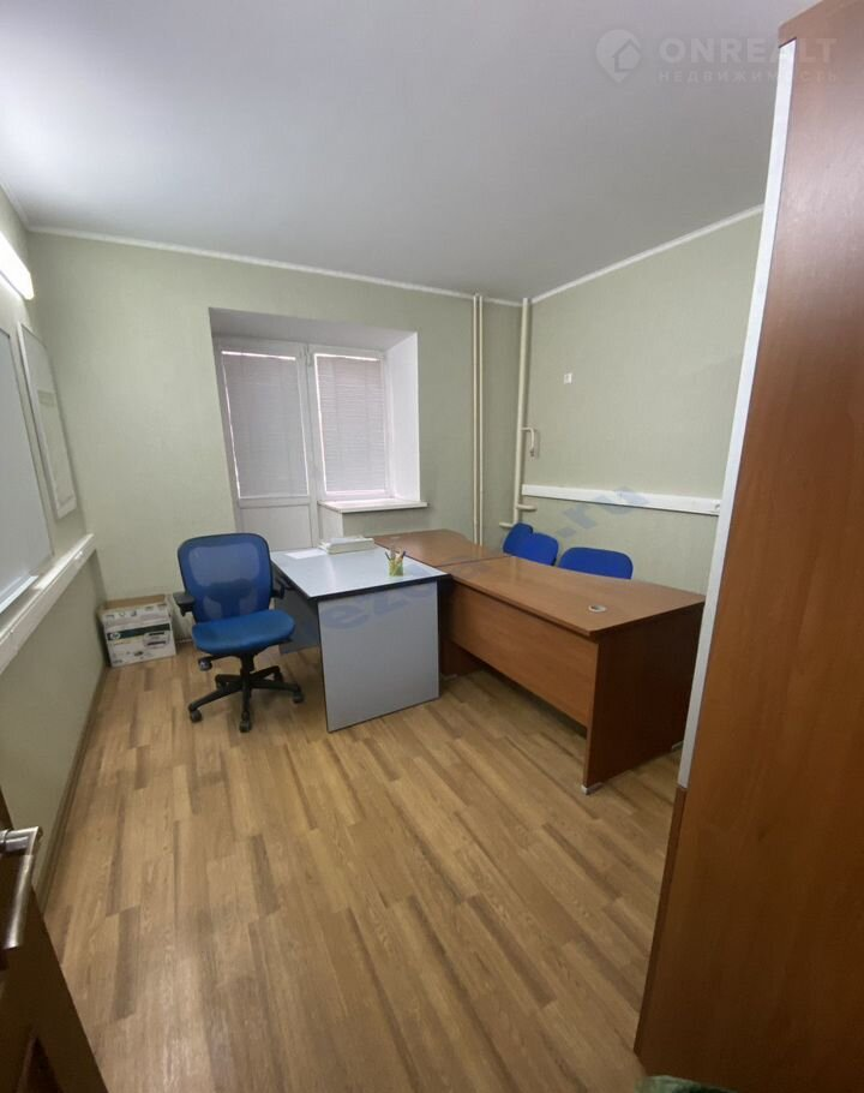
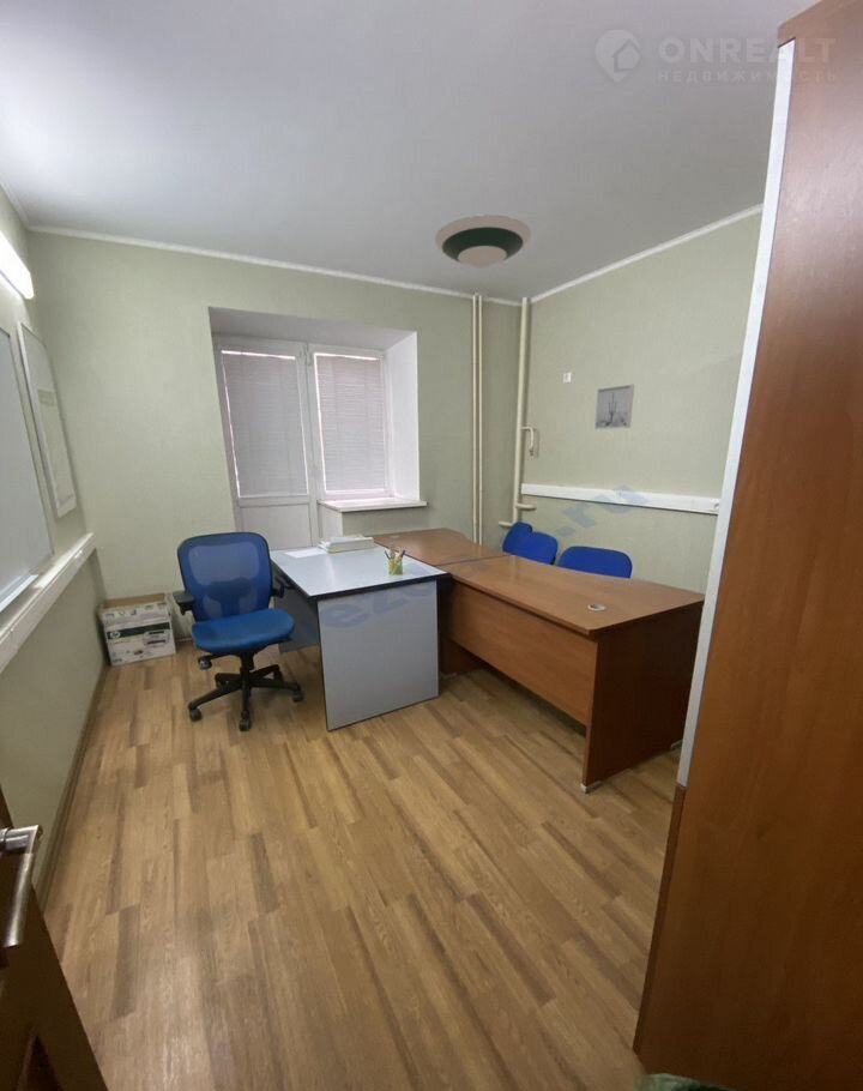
+ wall art (612, 408)
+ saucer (482, 252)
